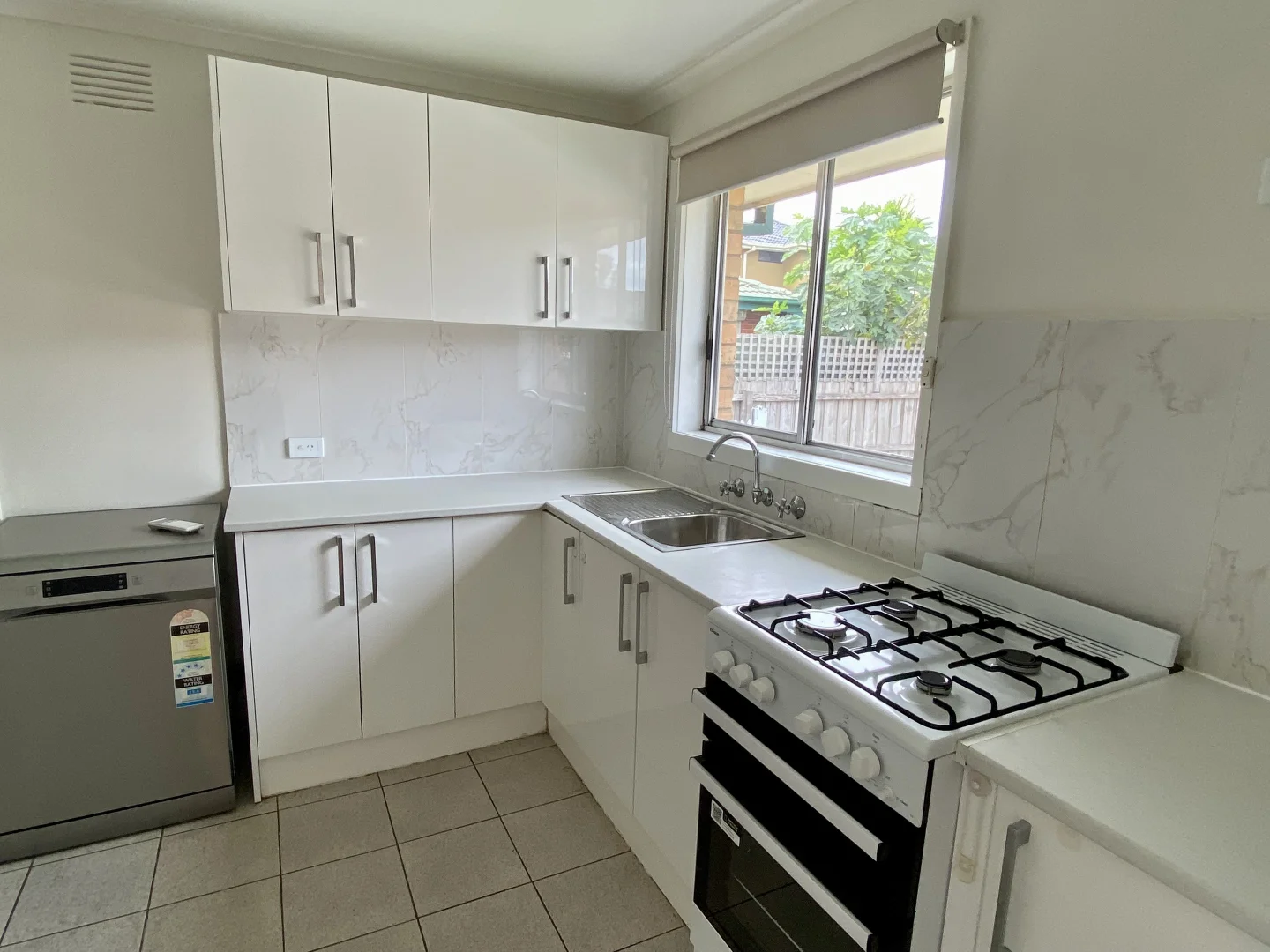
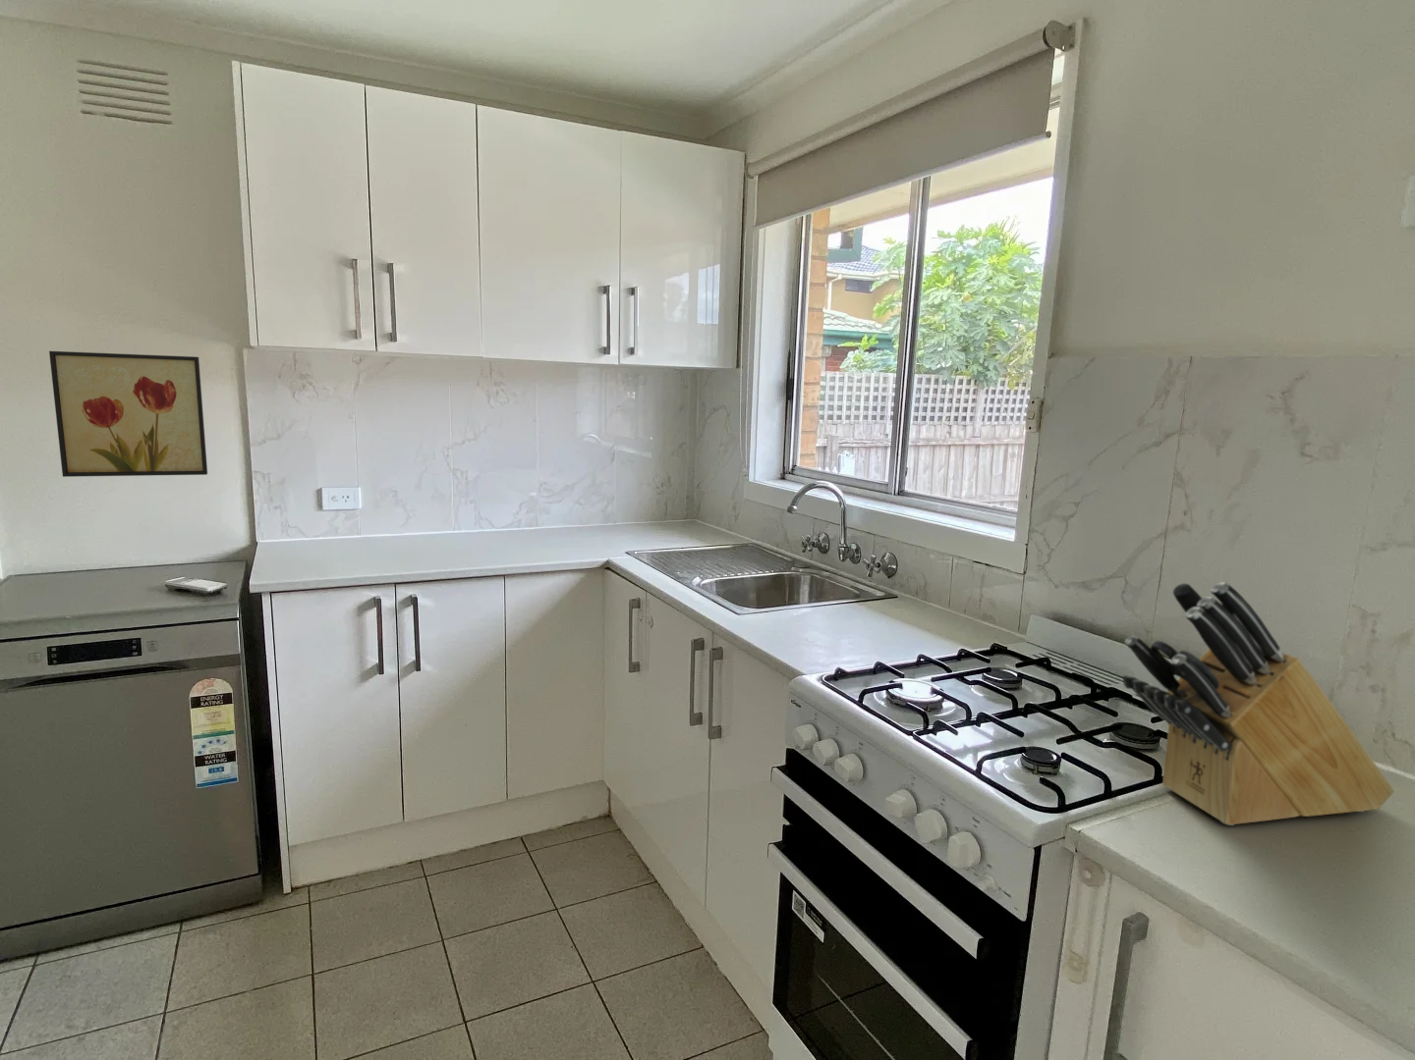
+ wall art (133, 415)
+ knife block (1260, 691)
